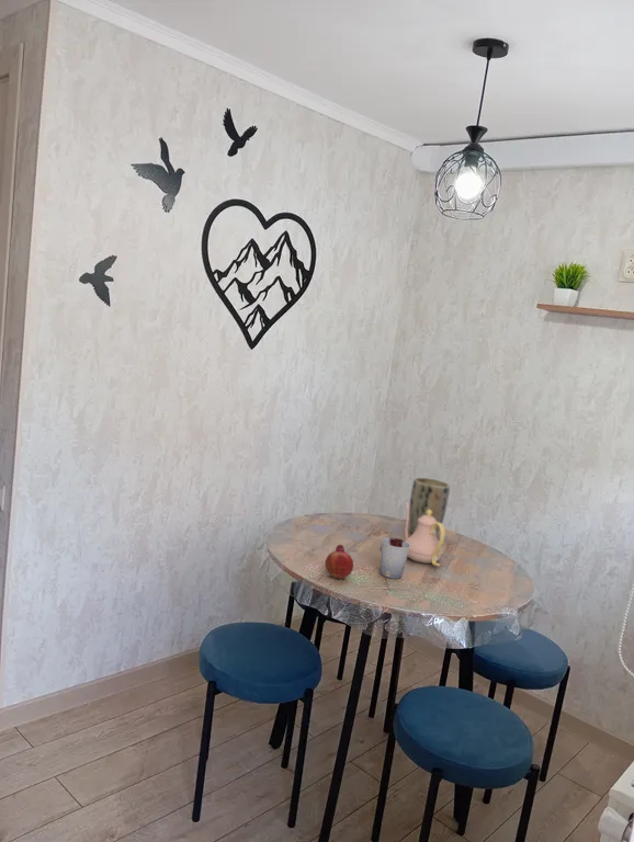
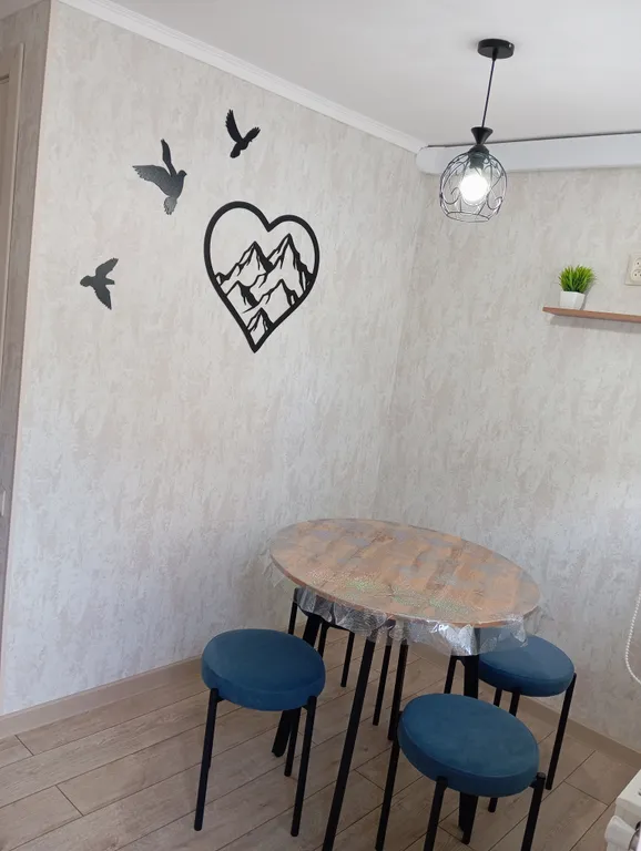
- teapot (420, 532)
- cup (390, 556)
- fruit (339, 561)
- plant pot (427, 508)
